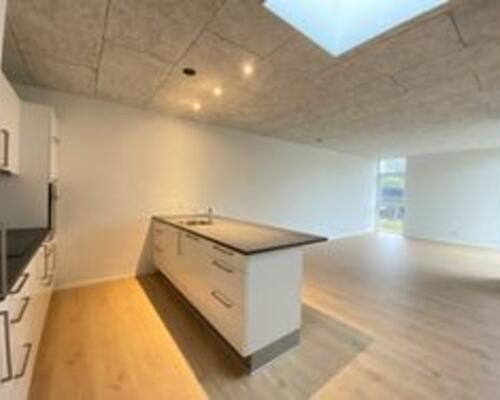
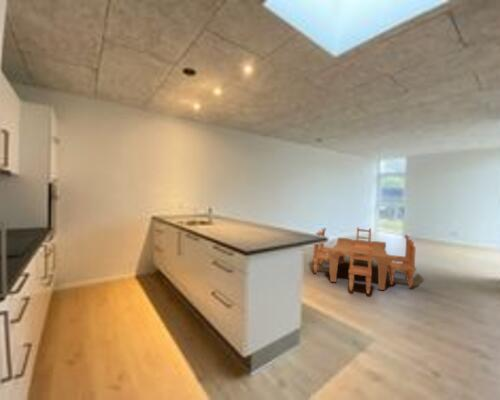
+ dining table (361, 254)
